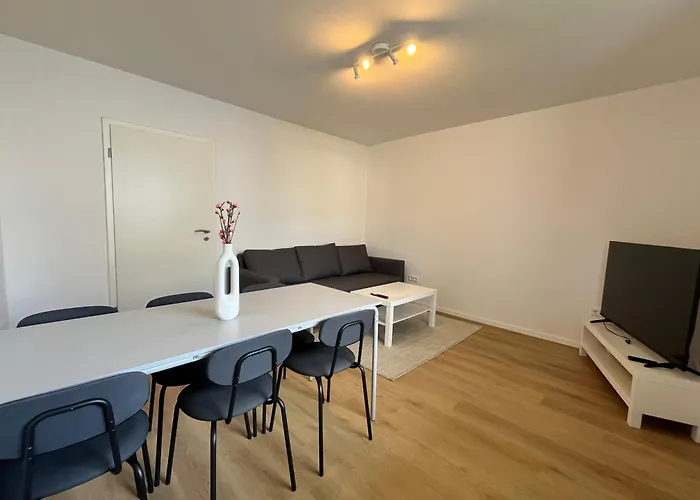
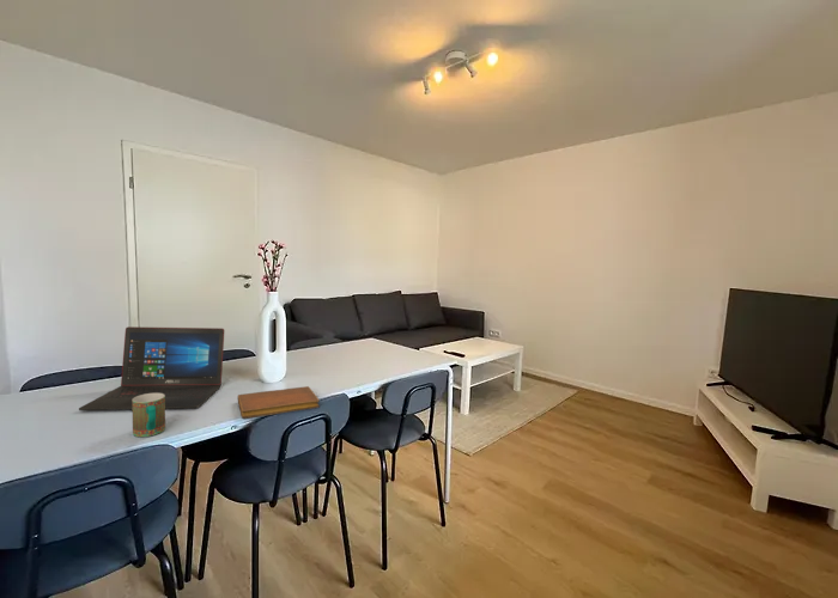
+ laptop (159, 365)
+ mug (150, 416)
+ notebook (278, 399)
